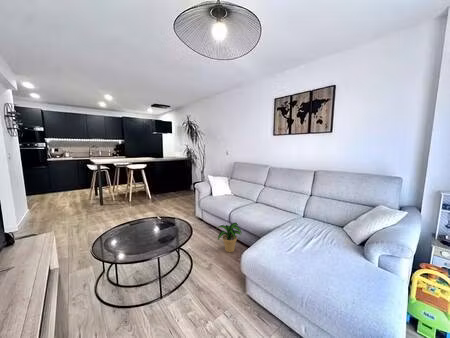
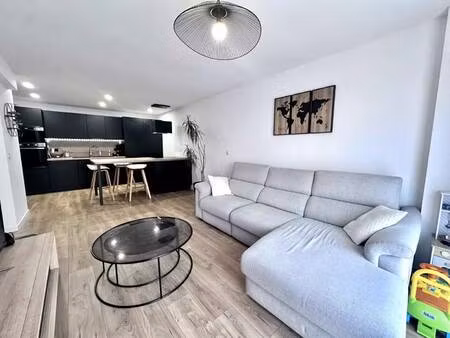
- potted plant (229, 237)
